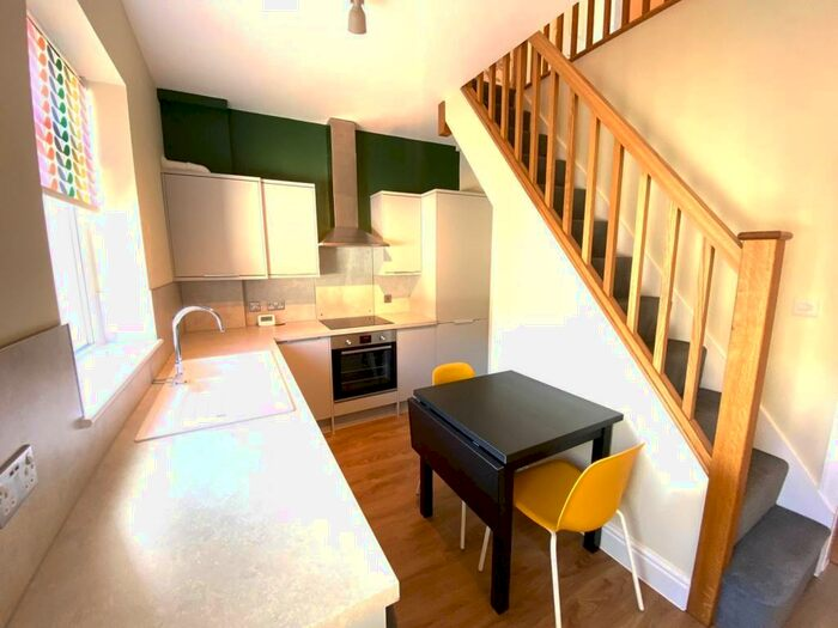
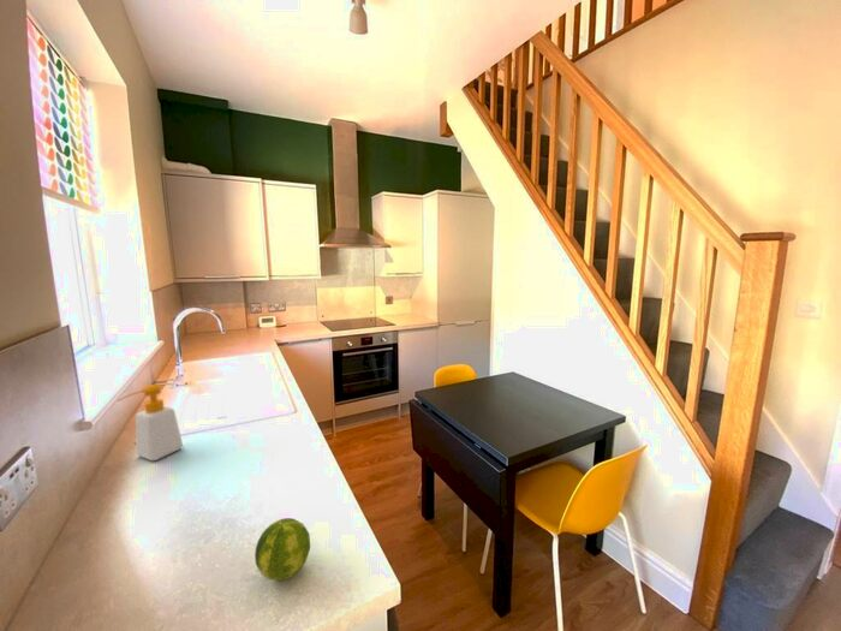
+ soap bottle (148, 422)
+ fruit (282, 548)
